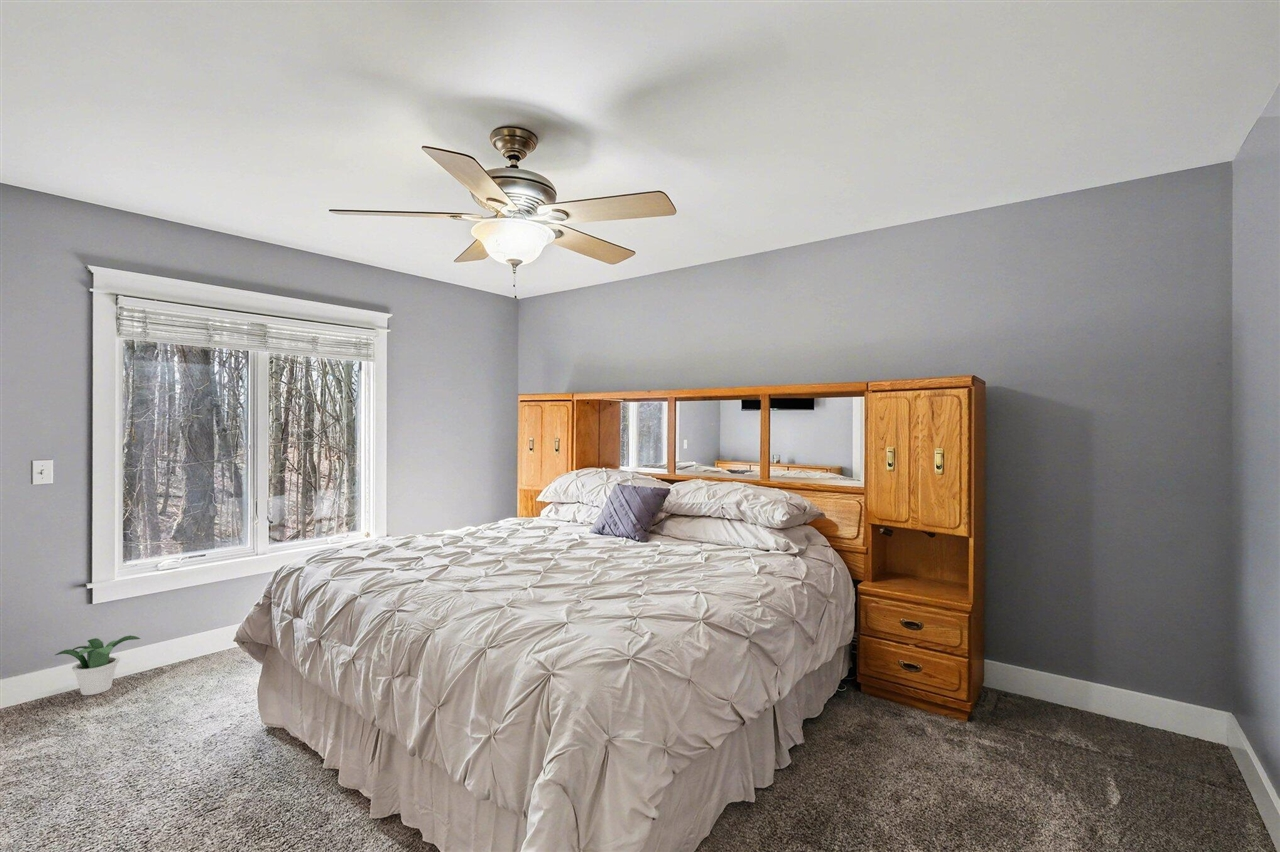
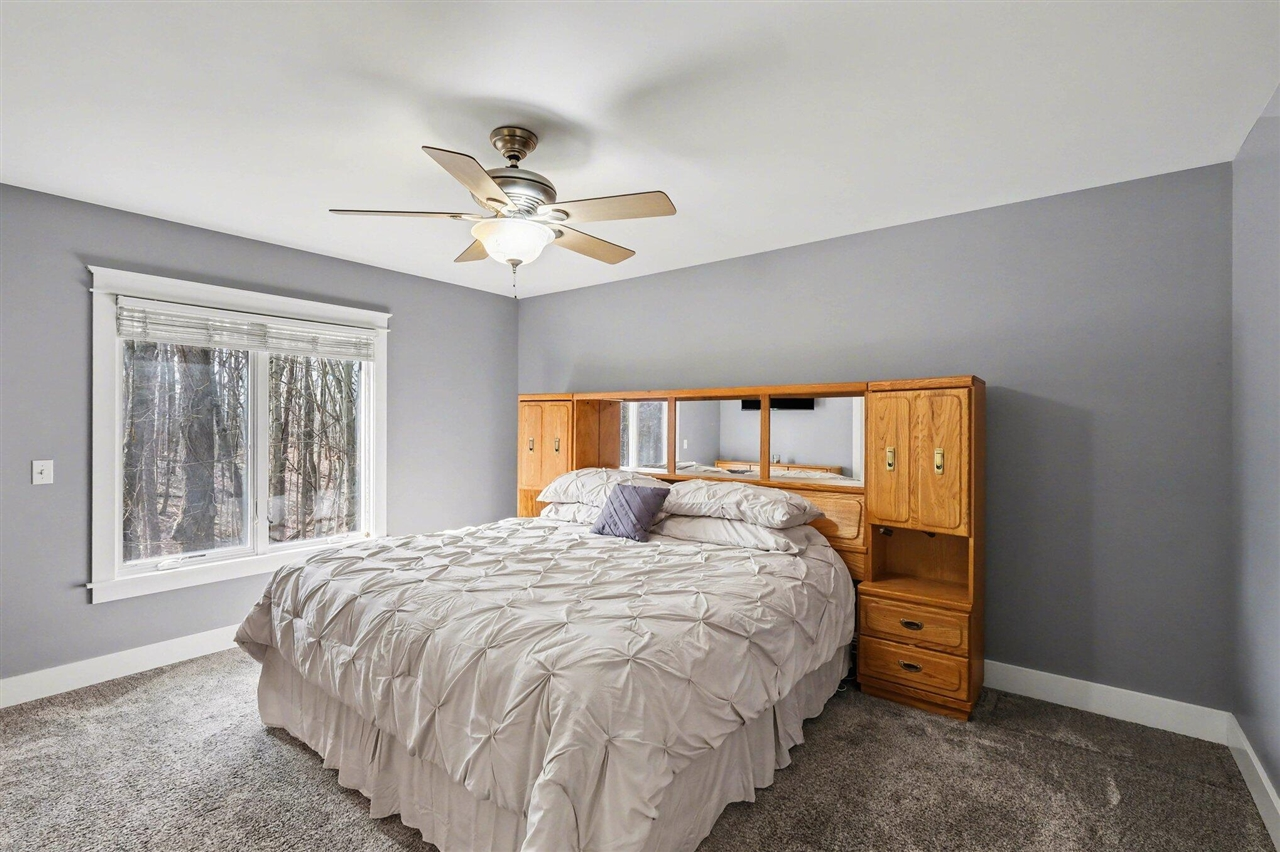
- potted plant (99, 666)
